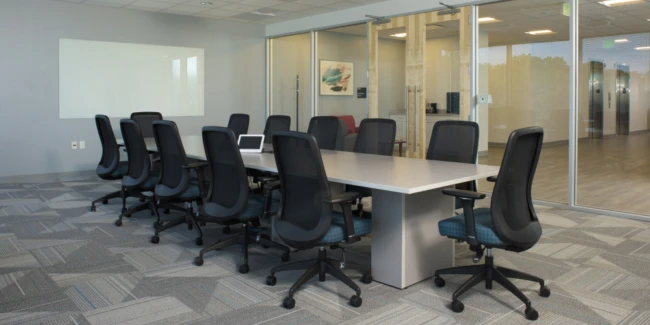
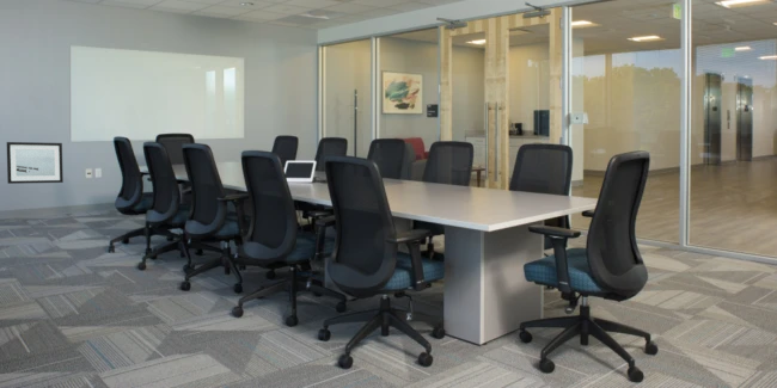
+ wall art (35, 162)
